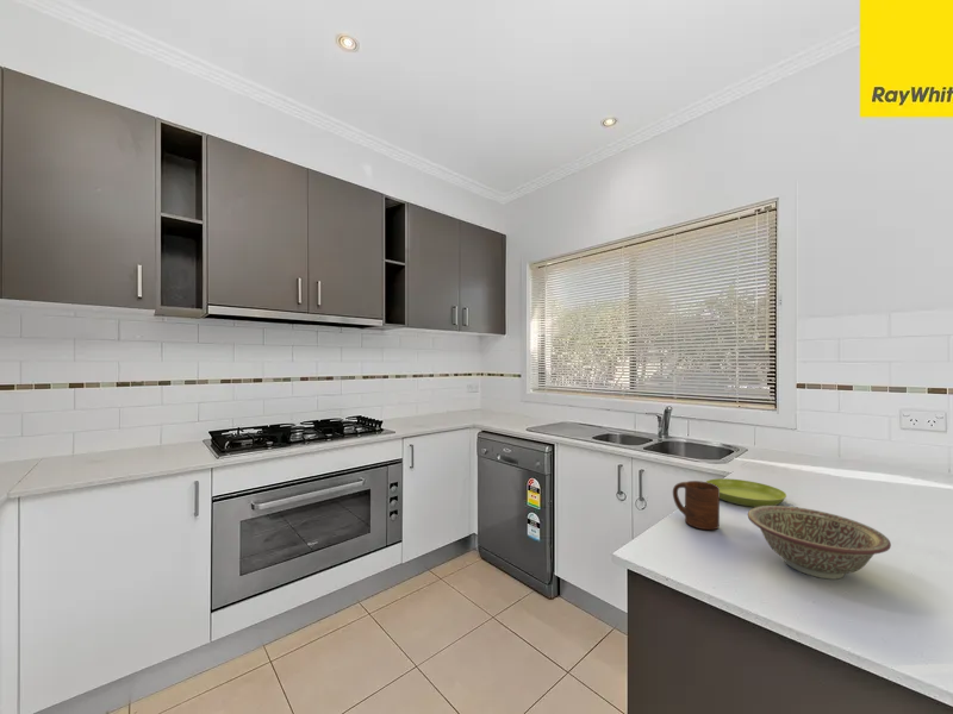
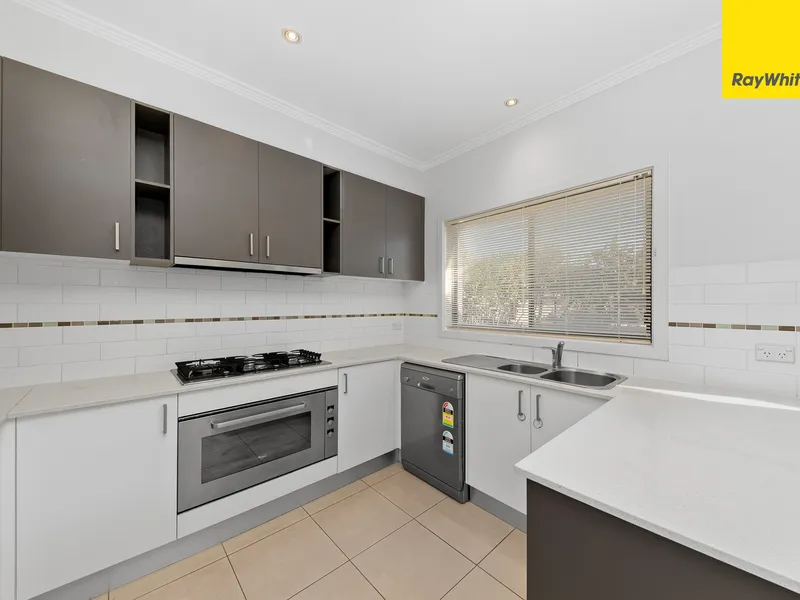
- saucer (743, 493)
- decorative bowl (812, 545)
- cup (696, 503)
